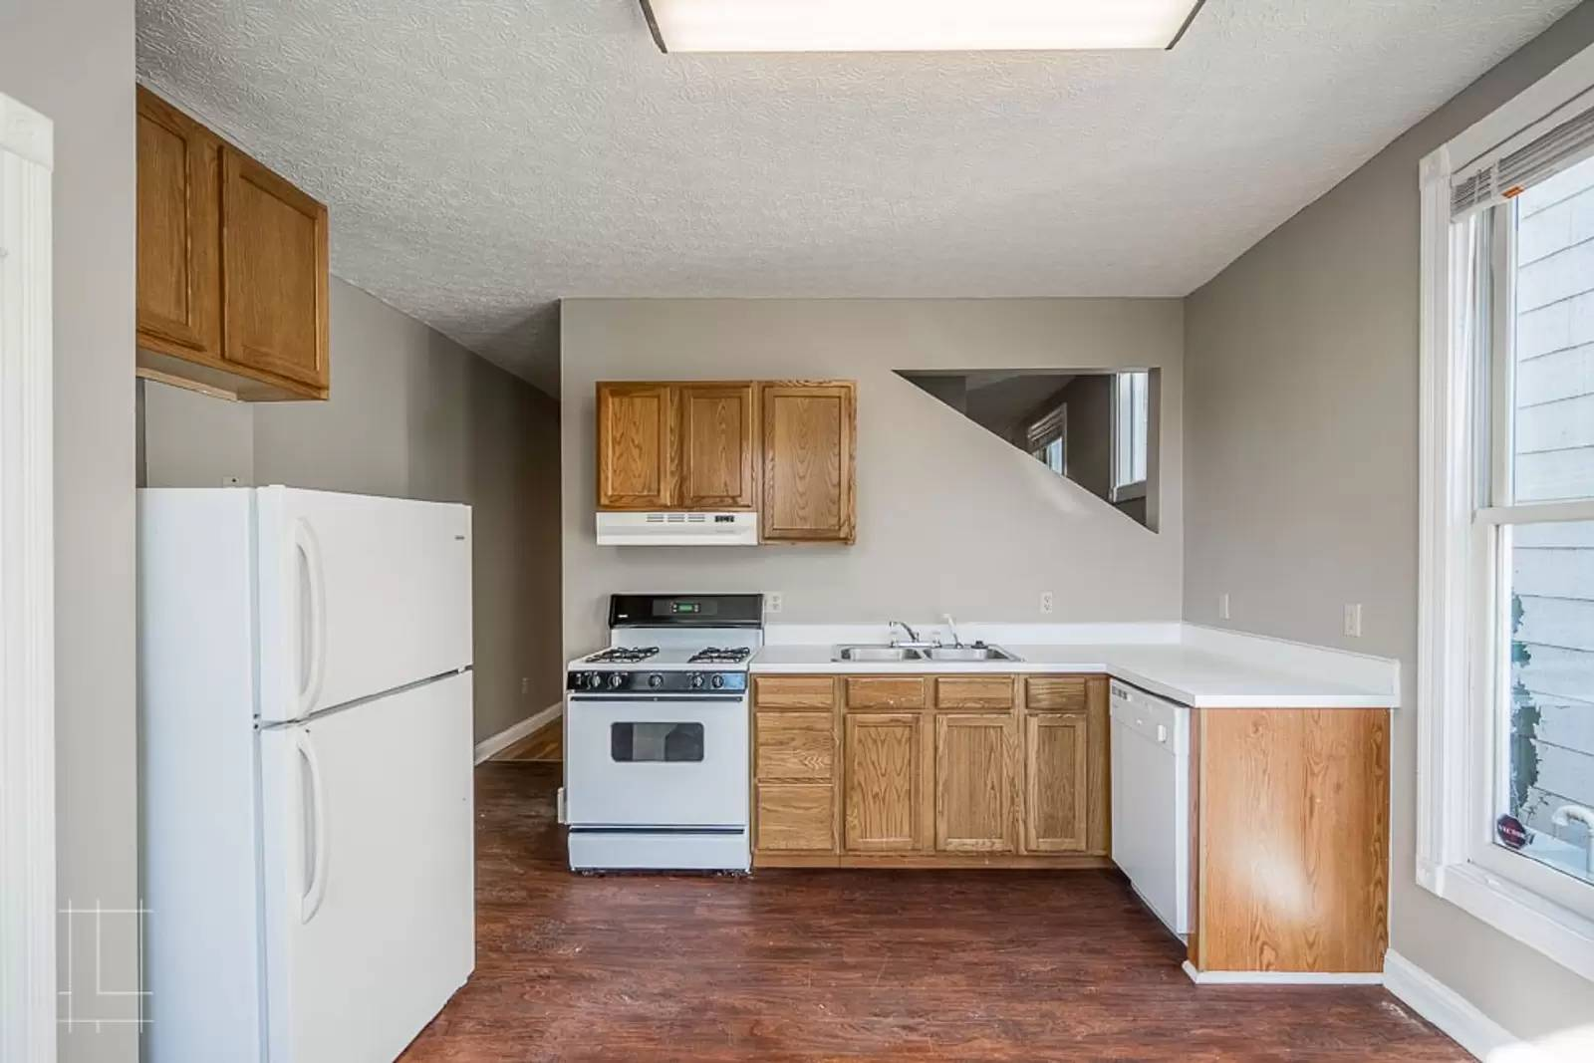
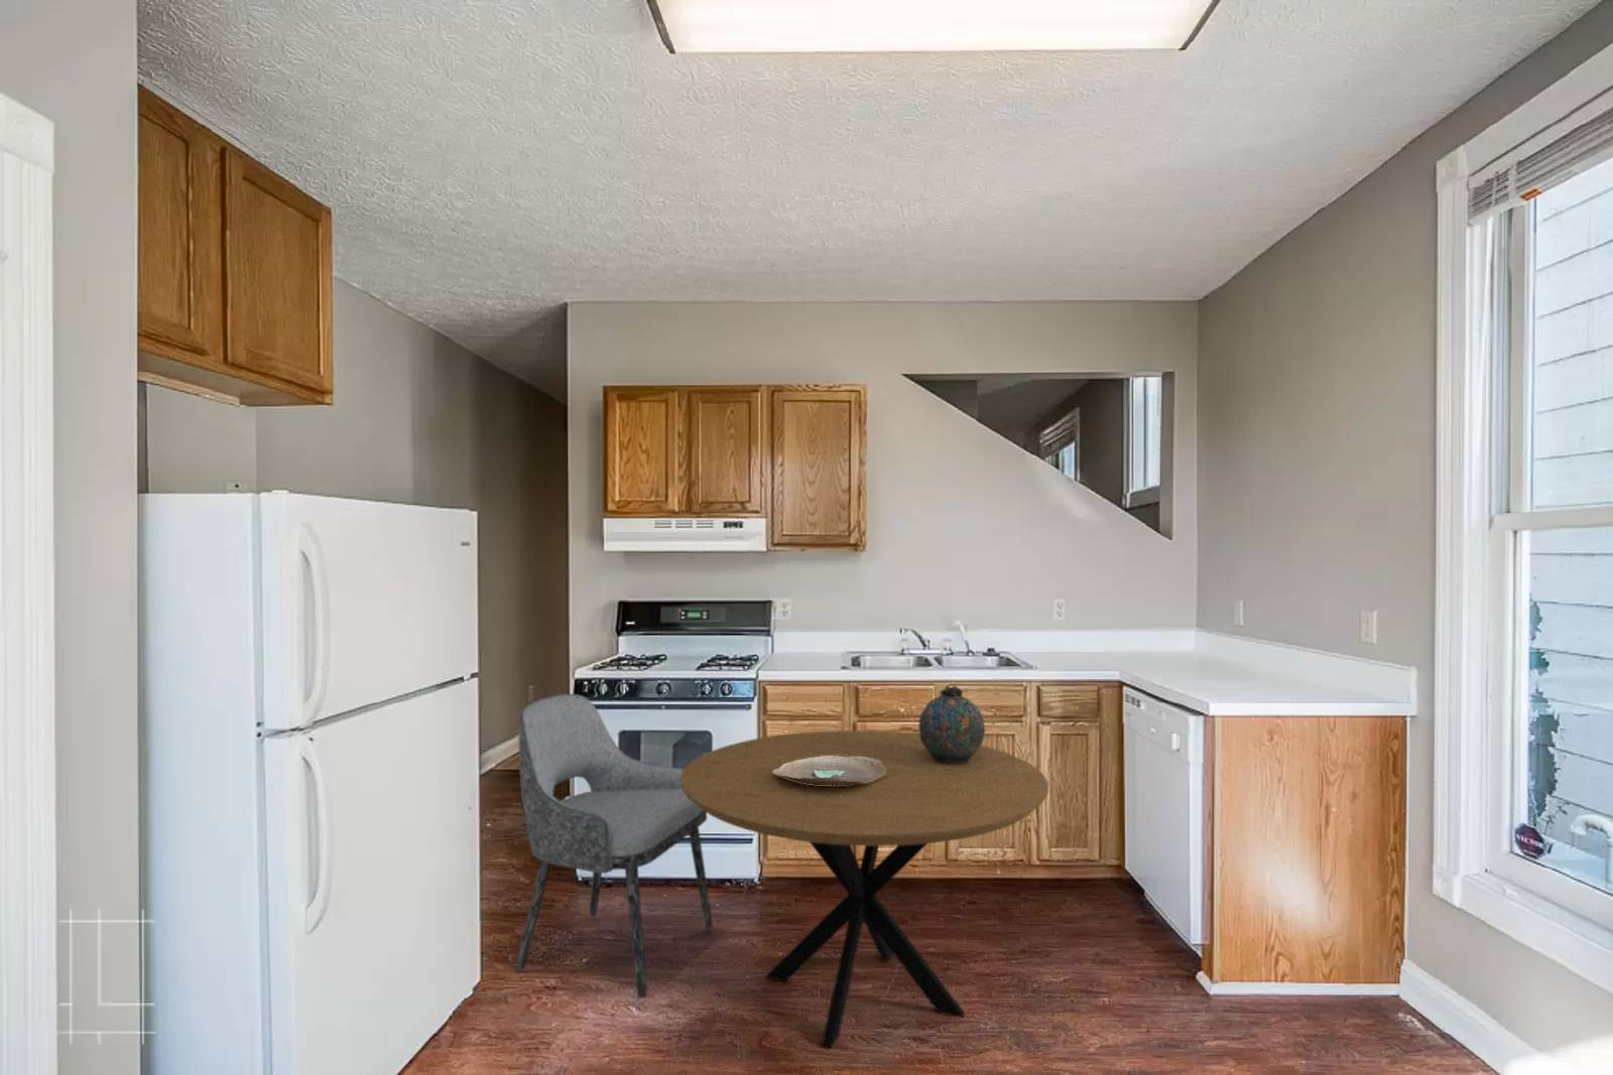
+ snuff bottle (951, 720)
+ dining chair (607, 827)
+ decorative bowl (828, 767)
+ dining table (861, 883)
